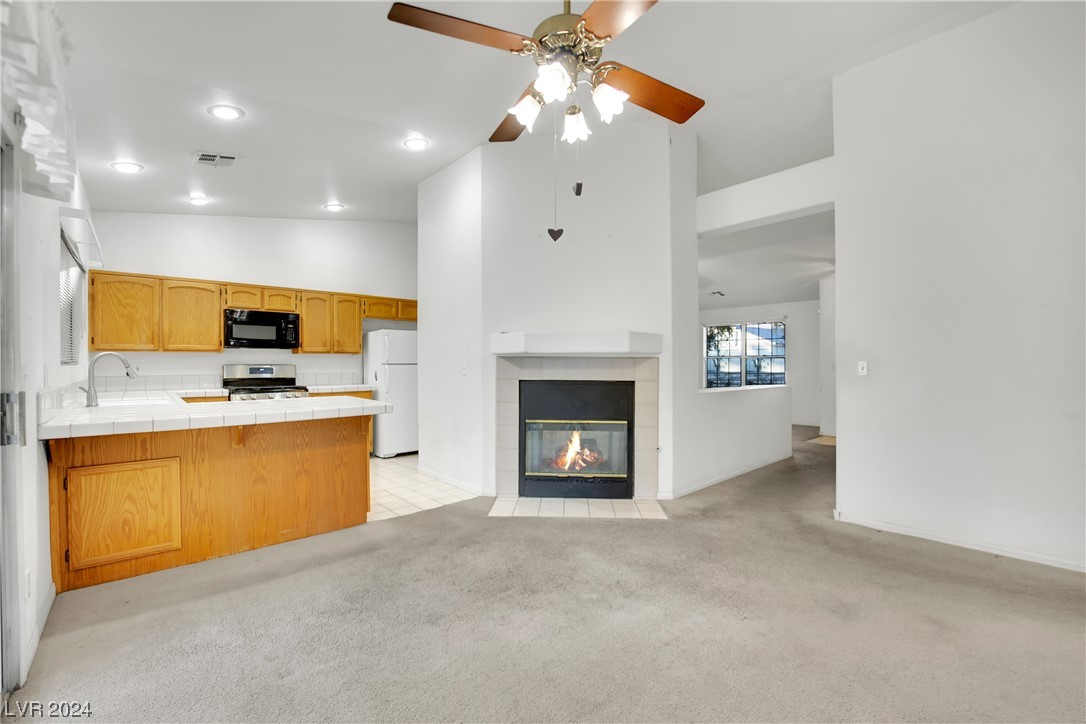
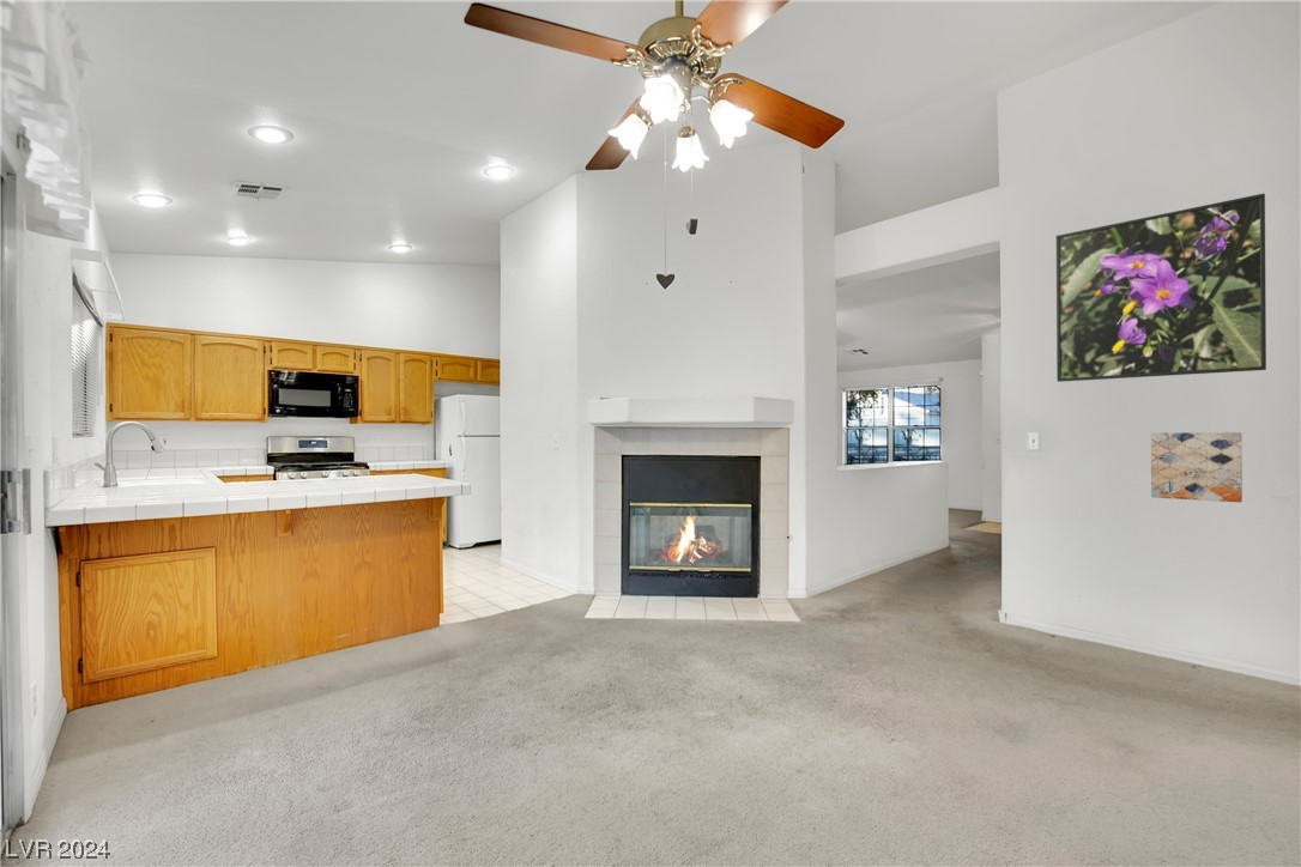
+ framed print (1151, 296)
+ wall art (1194, 466)
